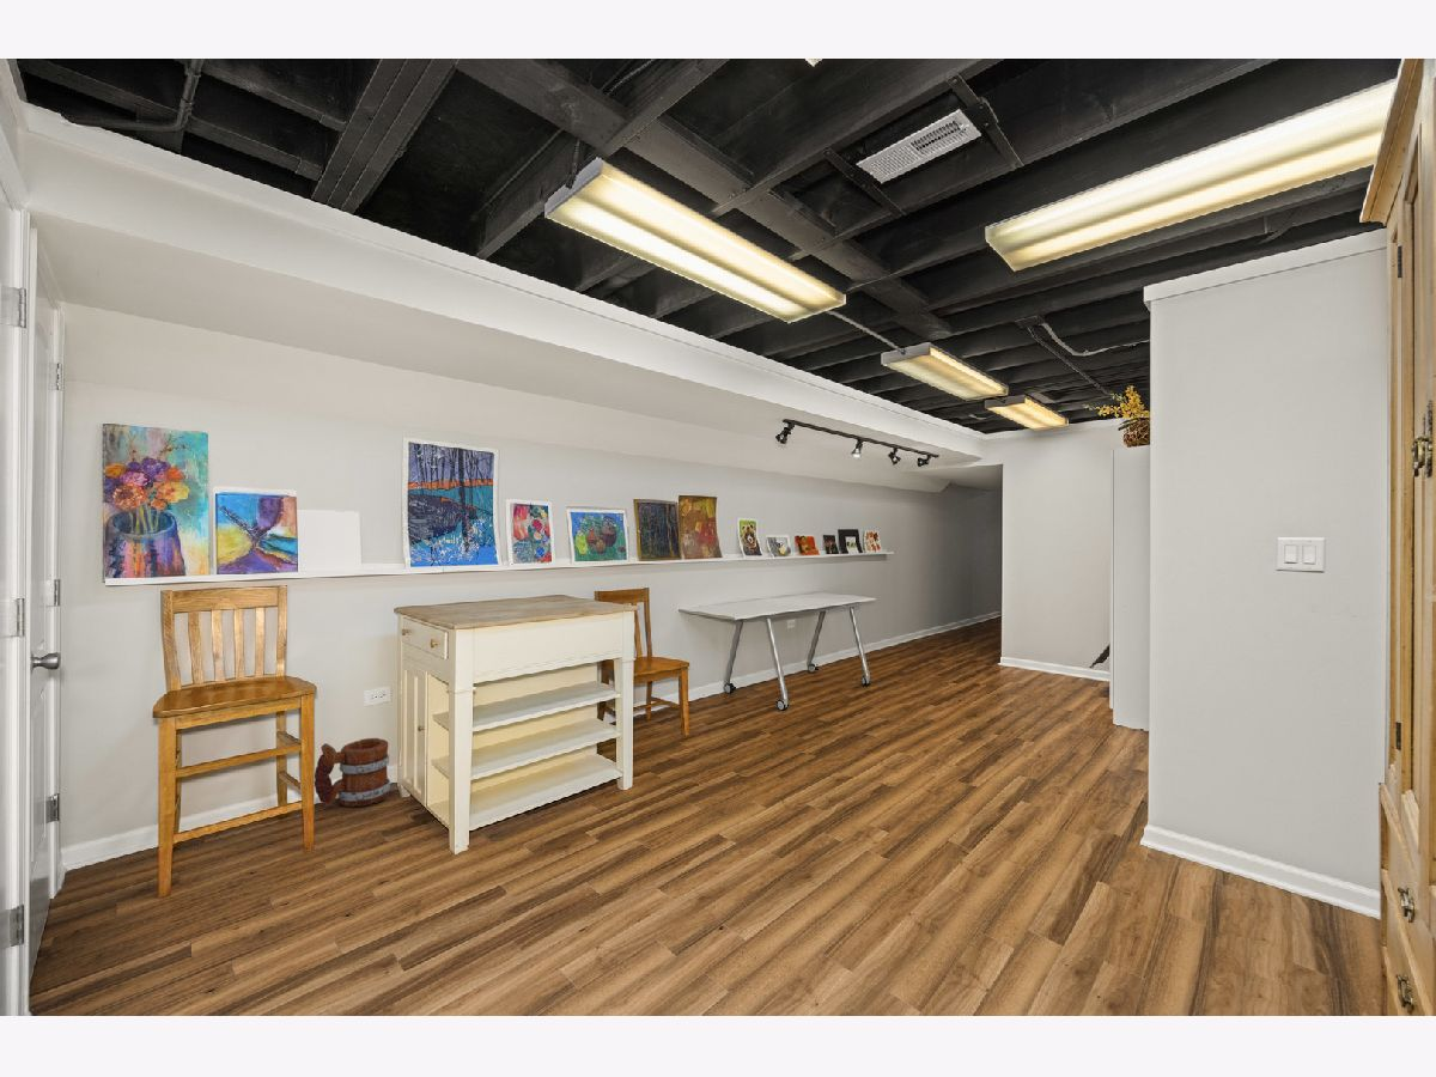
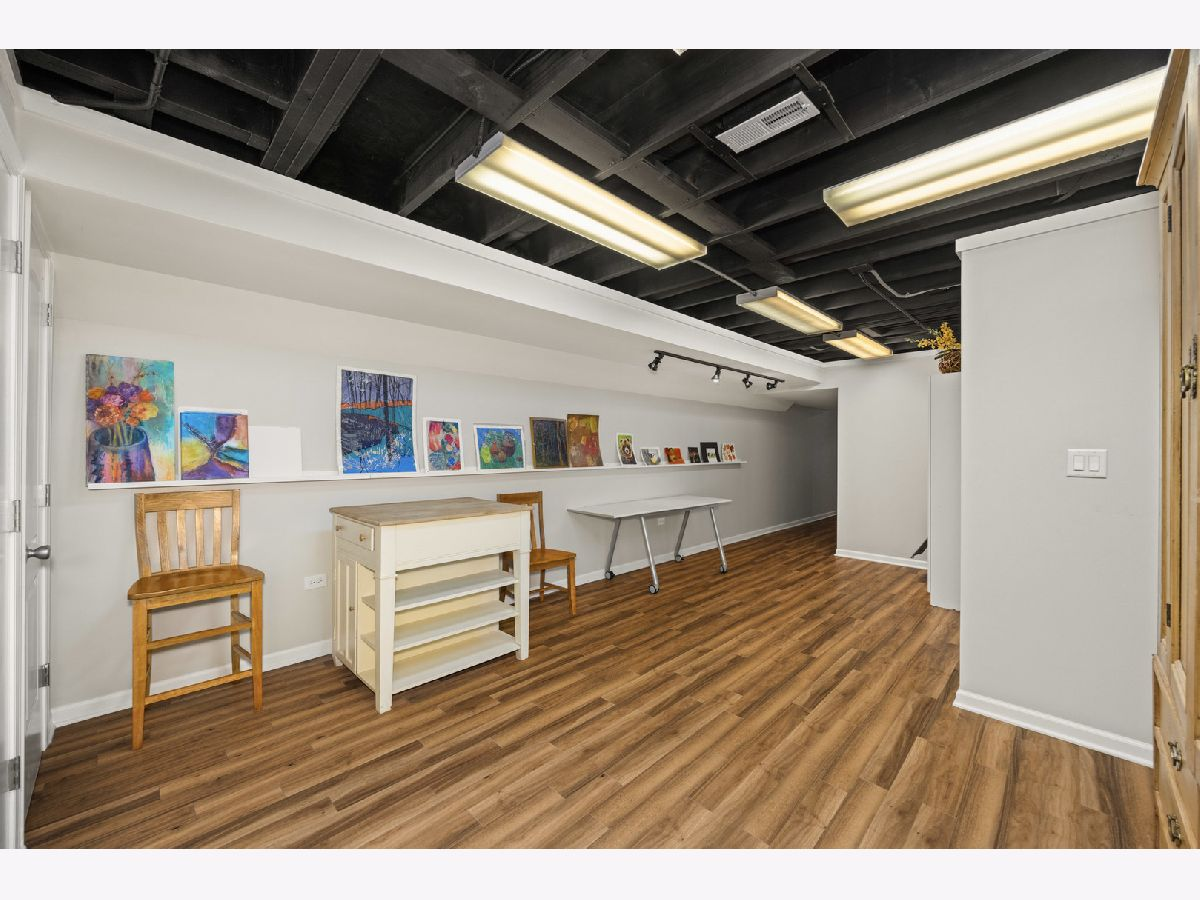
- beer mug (353, 769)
